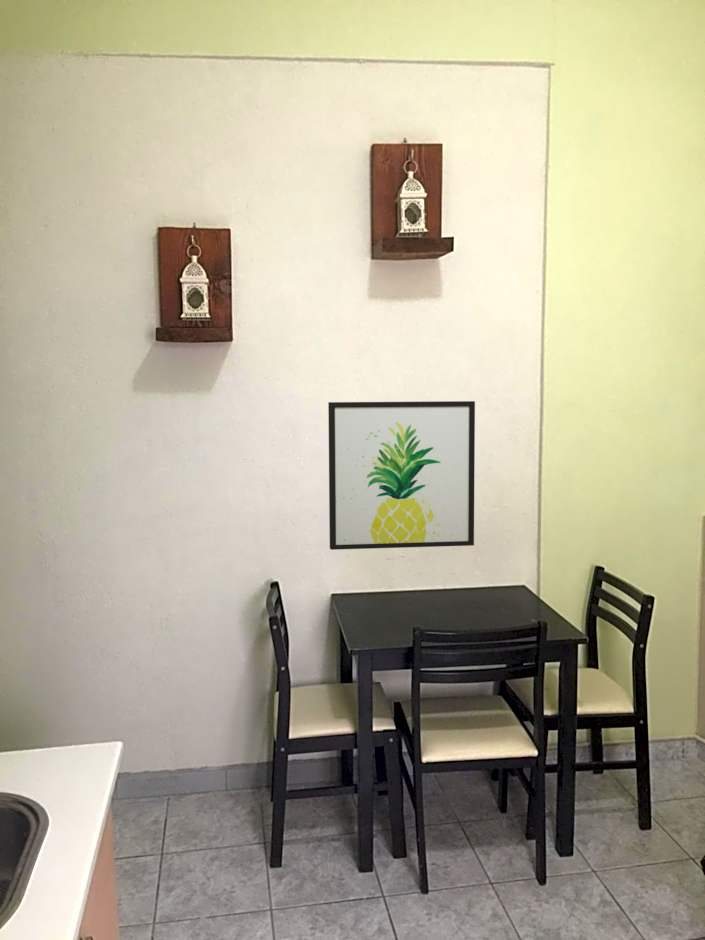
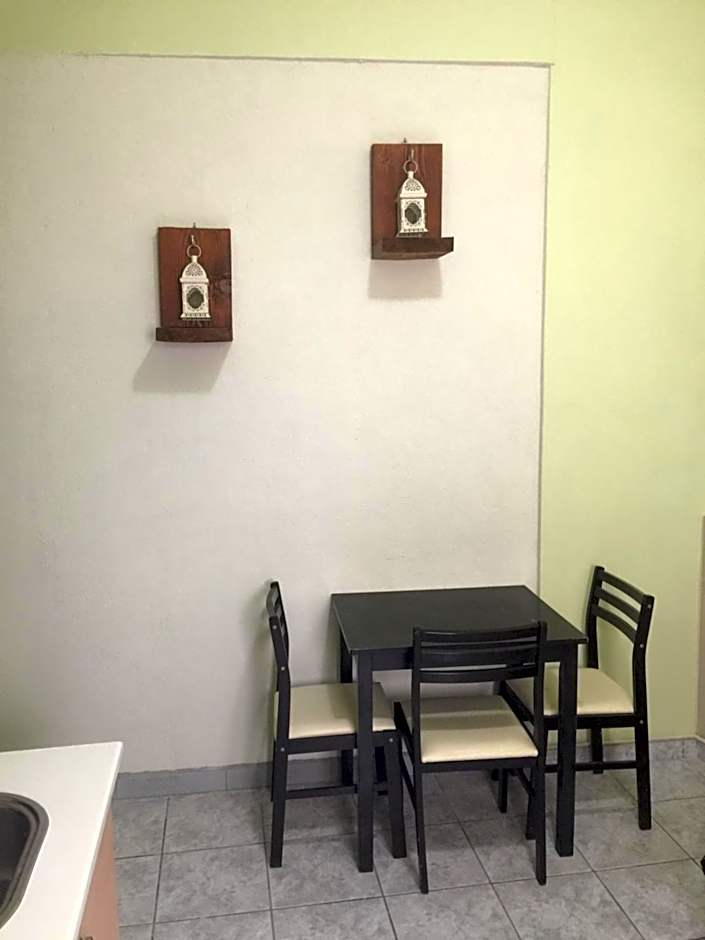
- wall art (402, 474)
